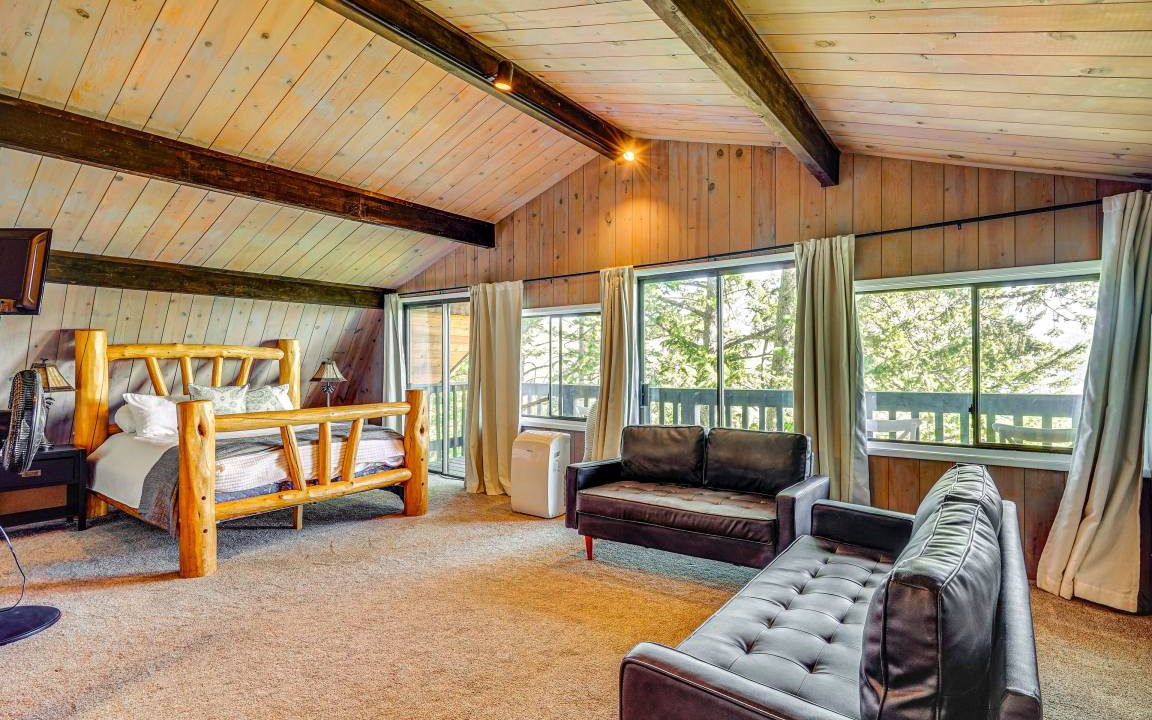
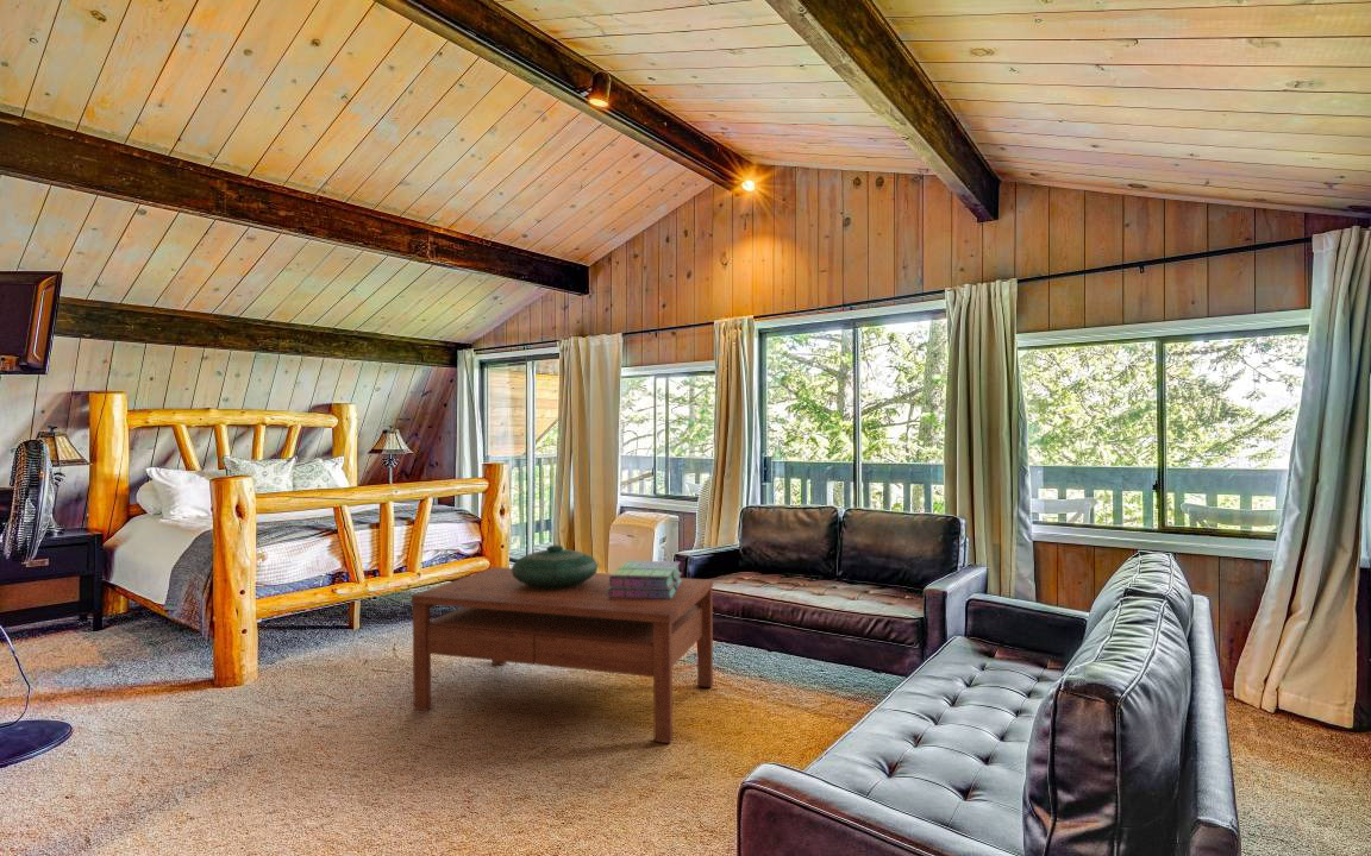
+ stack of books (646, 578)
+ coffee table (569, 642)
+ decorative bowl (555, 564)
